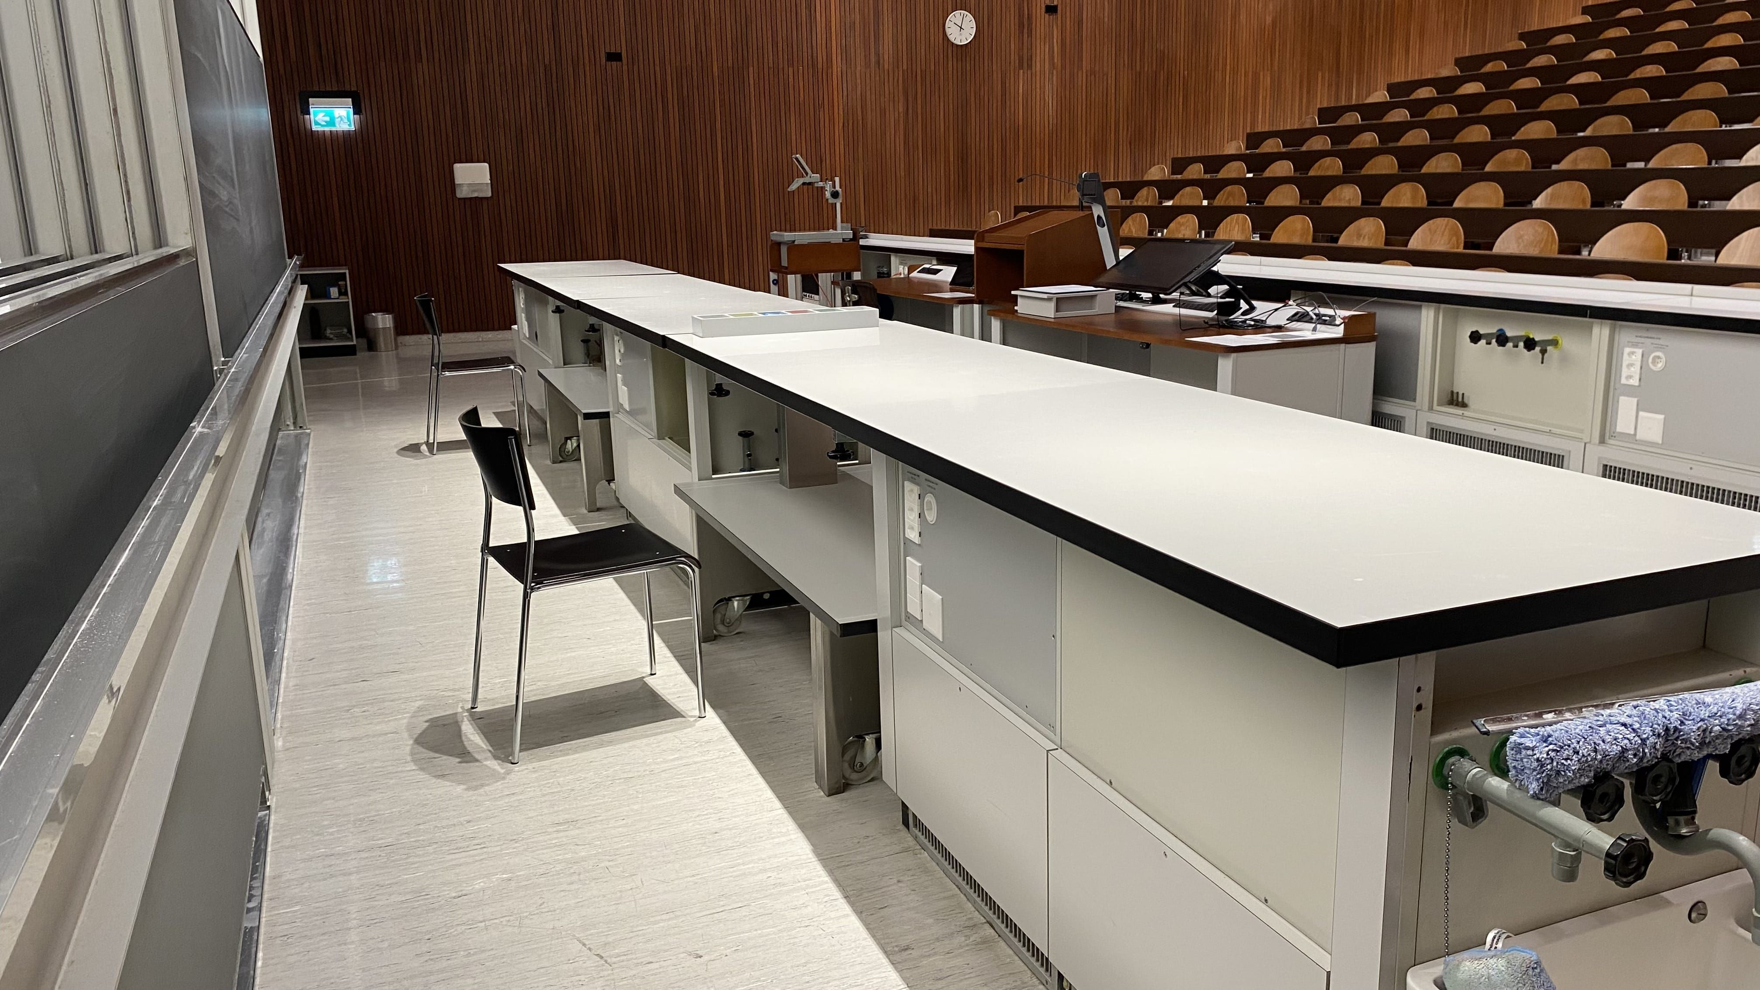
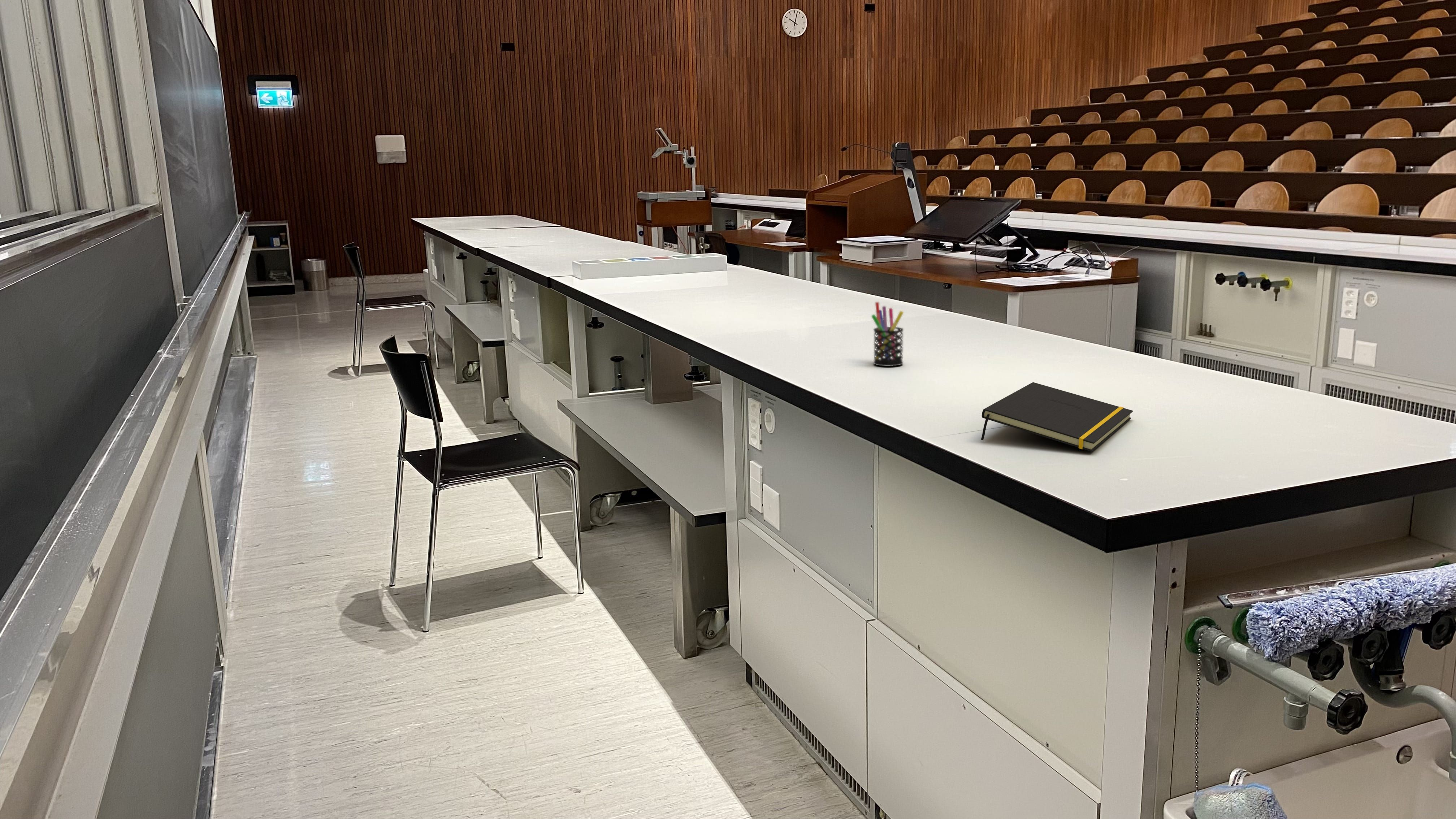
+ pen holder (884, 334)
+ notepad (1060, 414)
